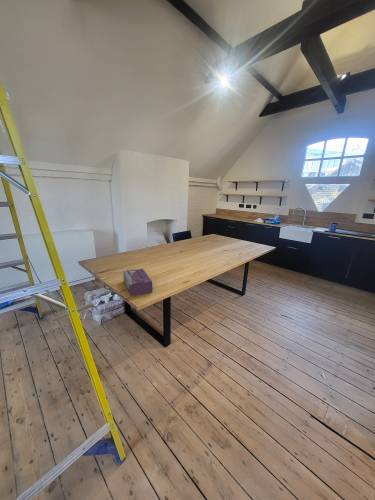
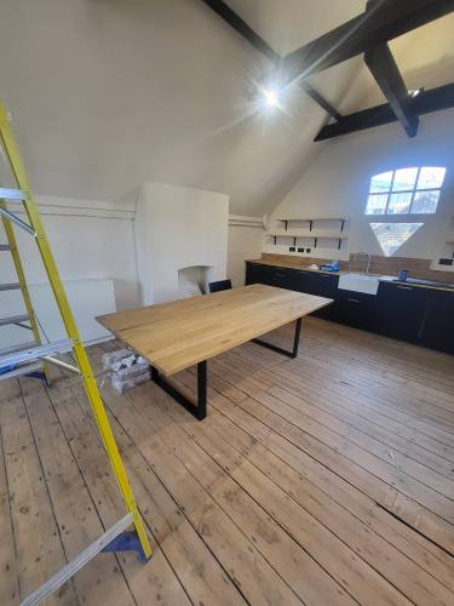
- tissue box (137, 280)
